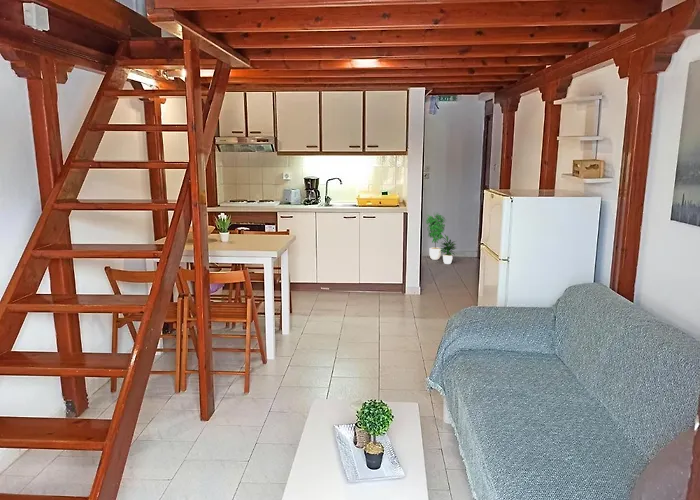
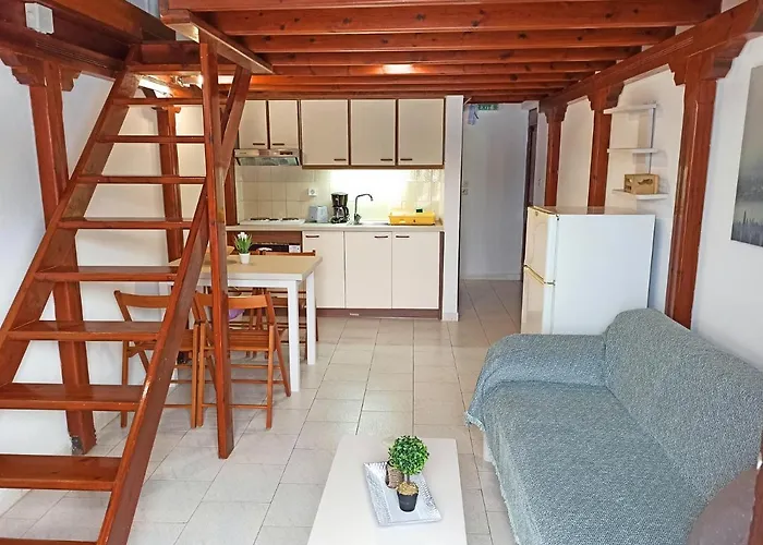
- potted plant (440, 236)
